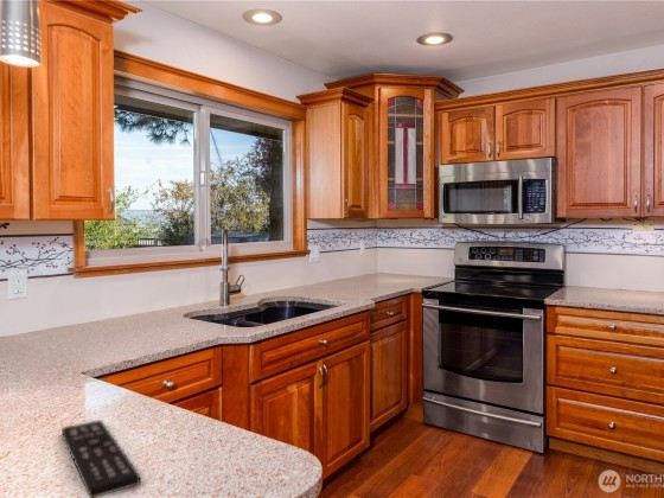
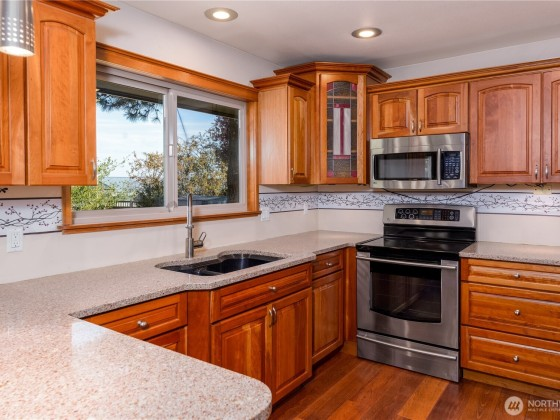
- remote control (96, 451)
